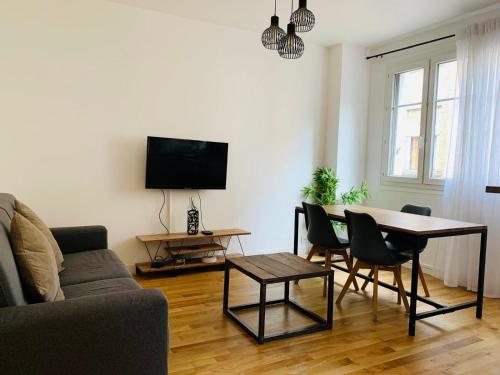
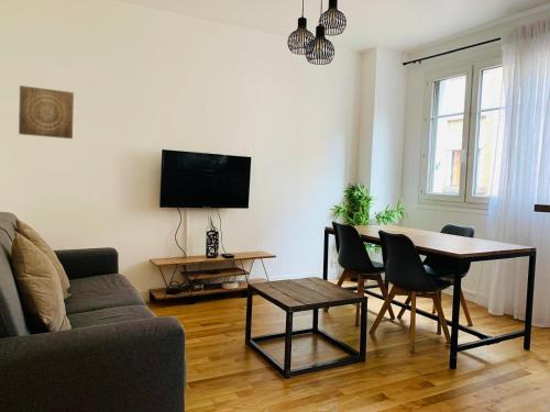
+ wall art (46, 112)
